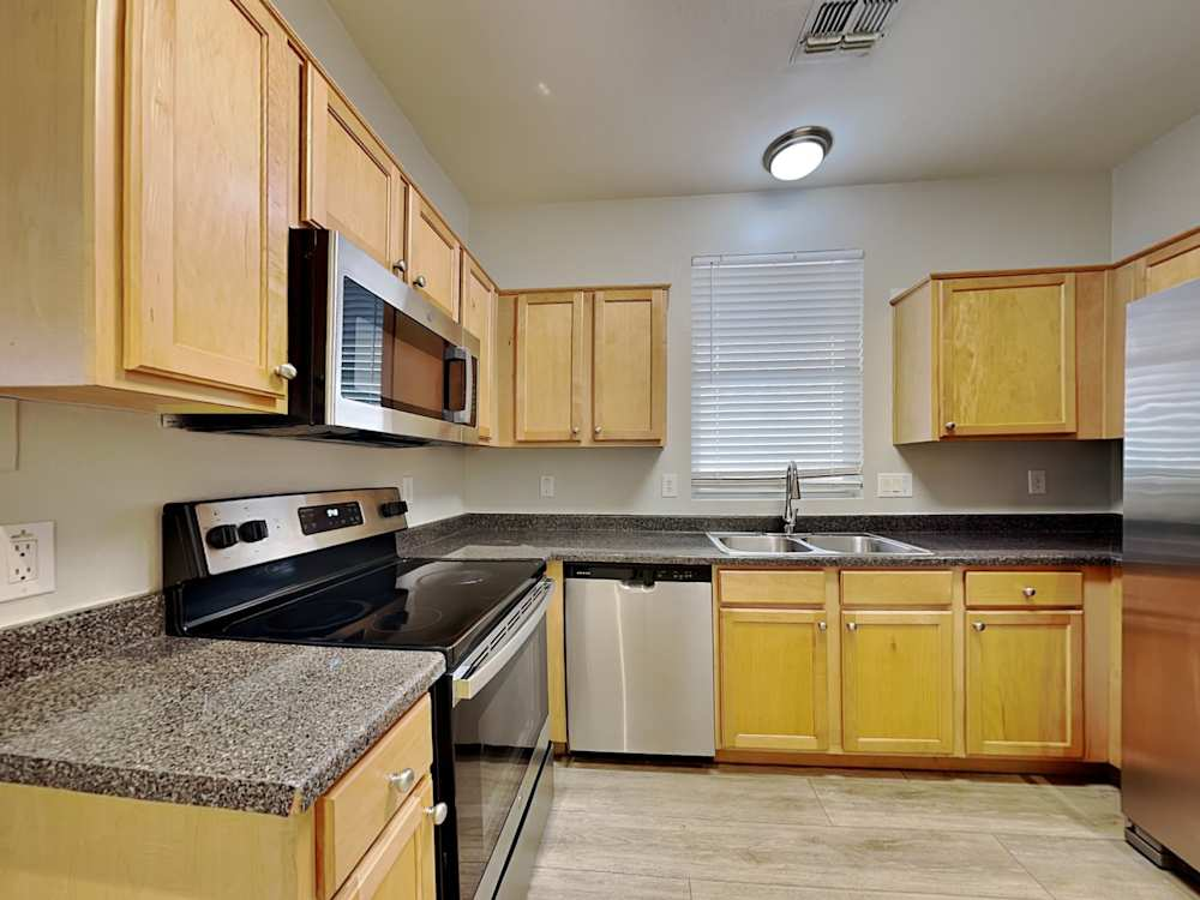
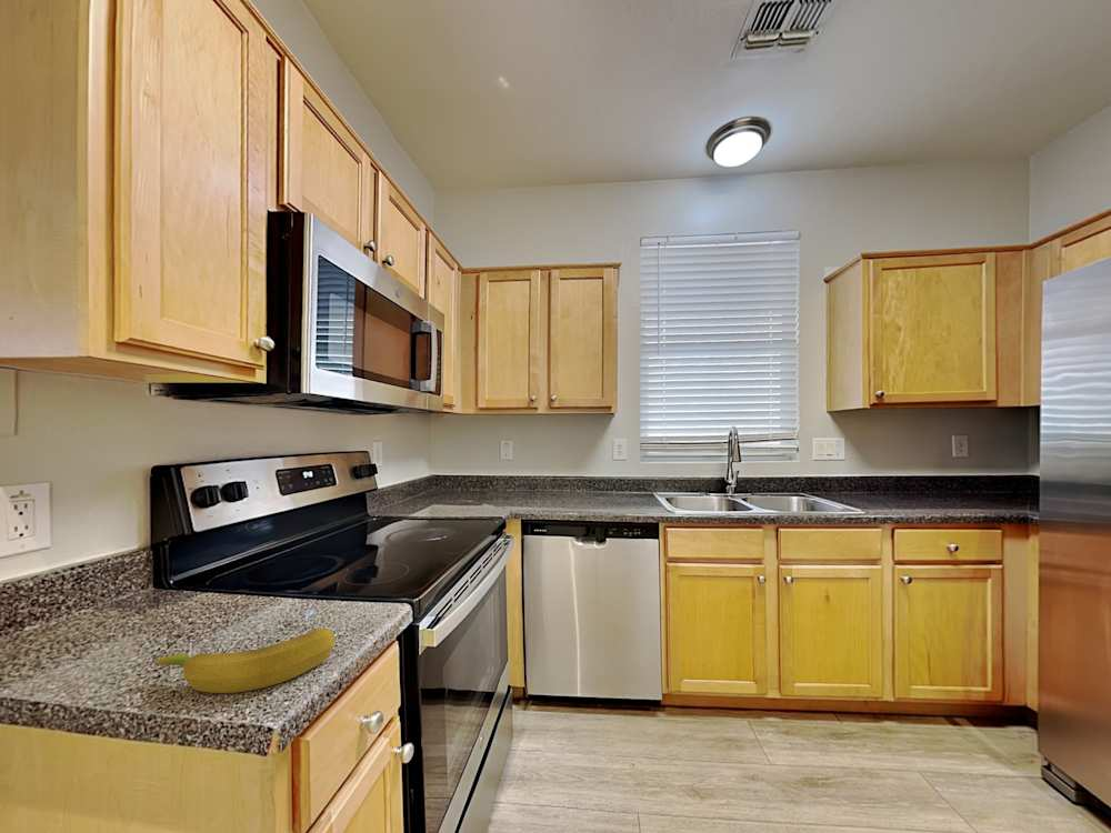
+ banana (254, 653)
